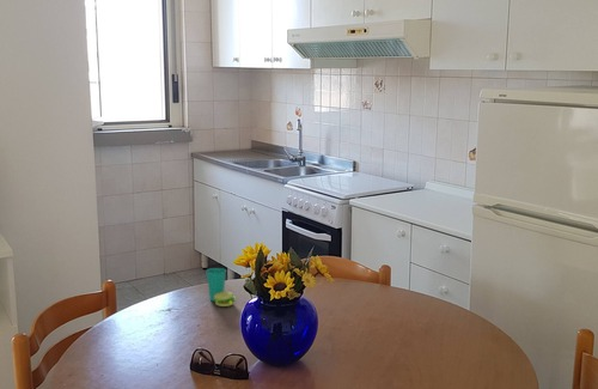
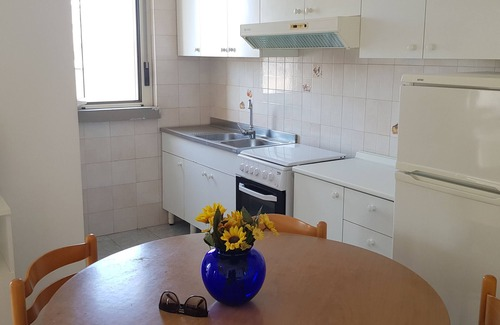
- cup (220, 287)
